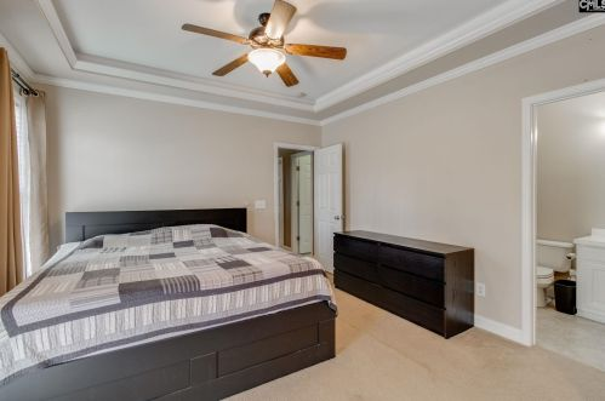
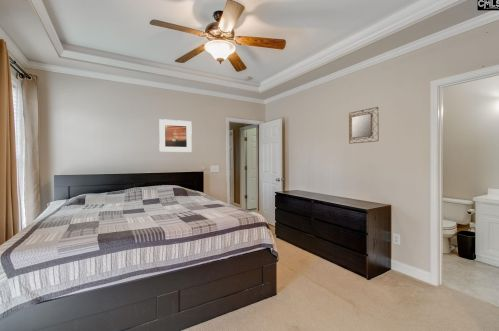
+ home mirror (362, 126)
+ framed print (175, 136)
